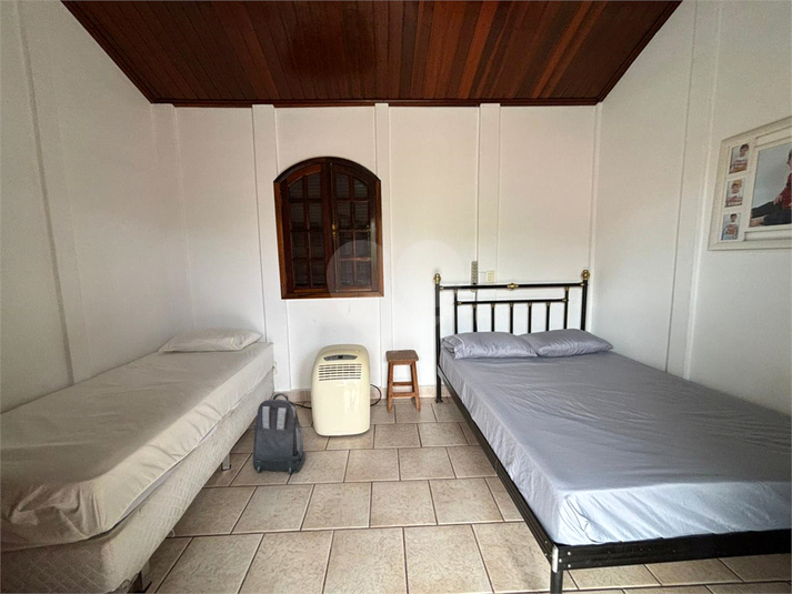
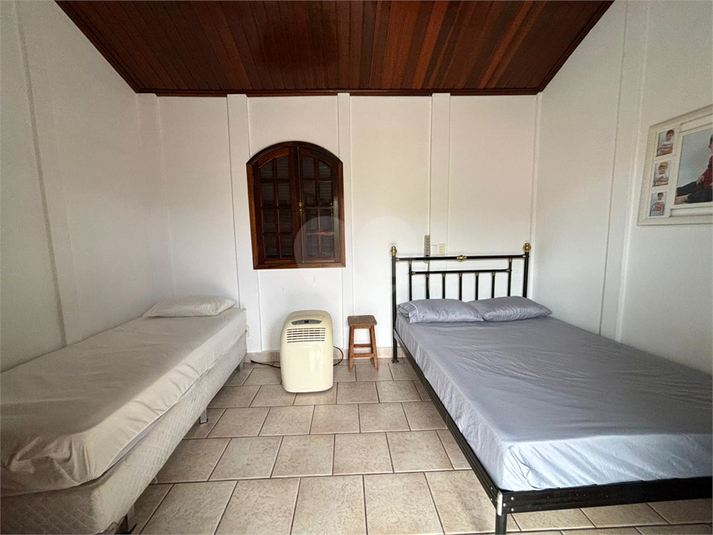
- backpack (278, 431)
